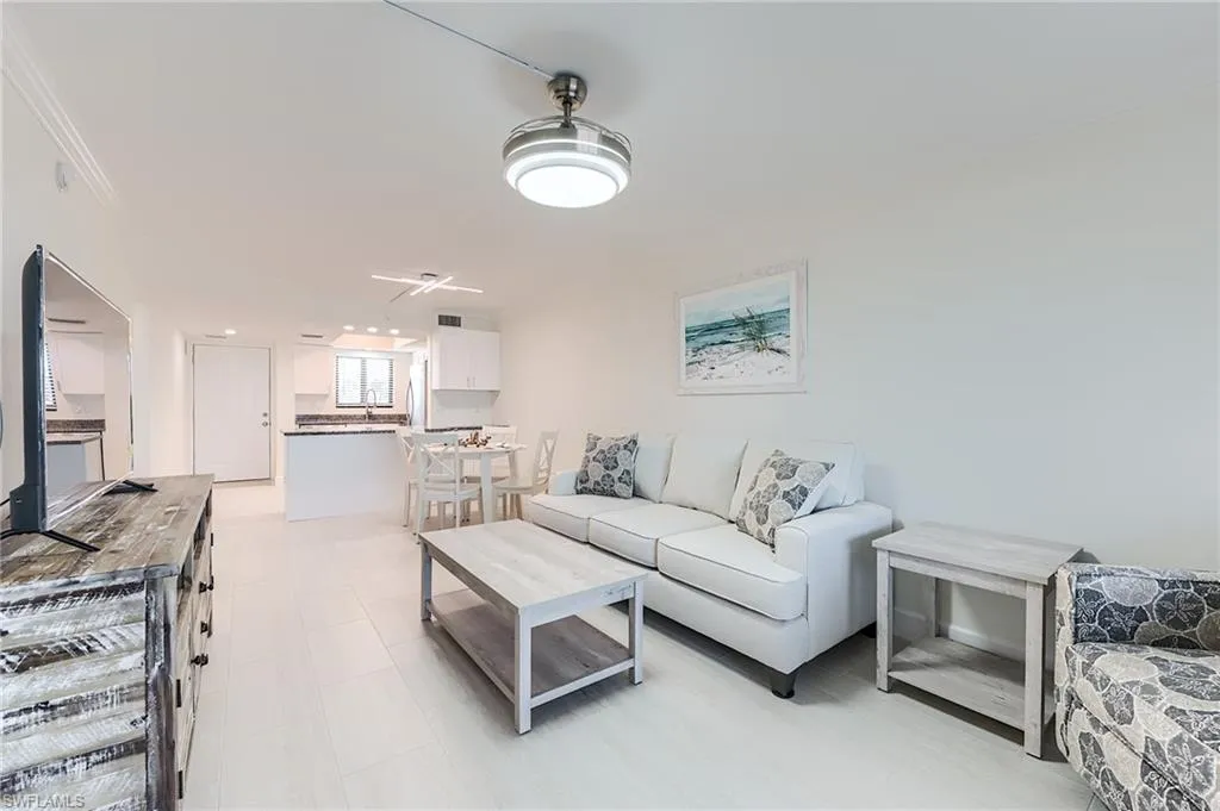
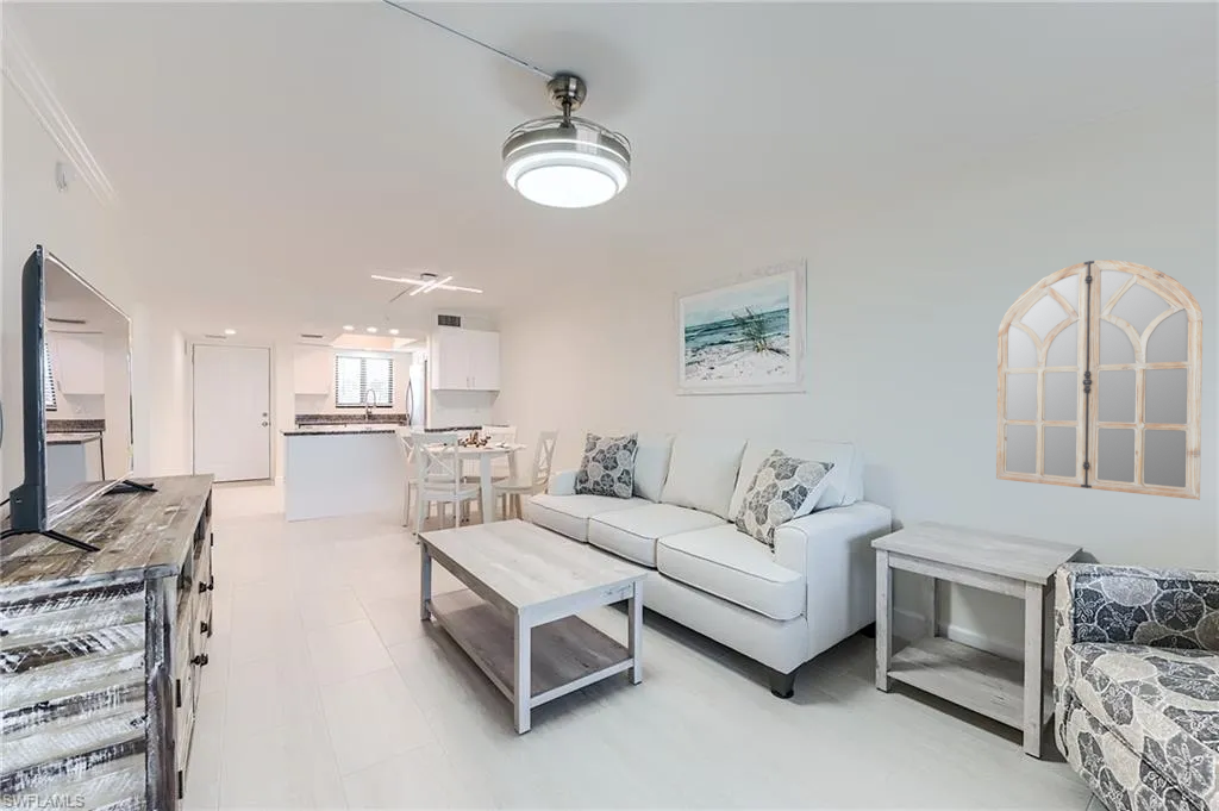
+ home mirror (1087, 374)
